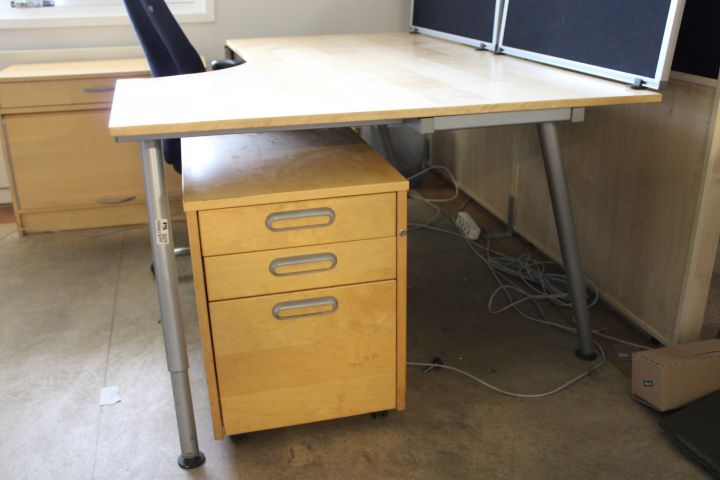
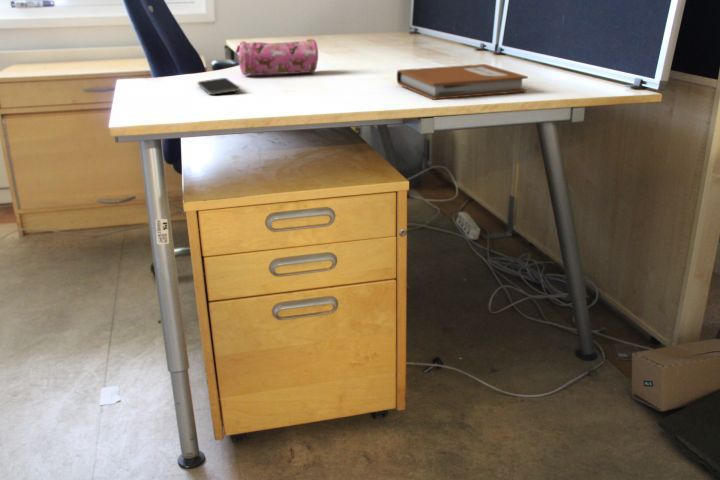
+ notebook (461, 79)
+ smartphone (218, 85)
+ pencil case (277, 56)
